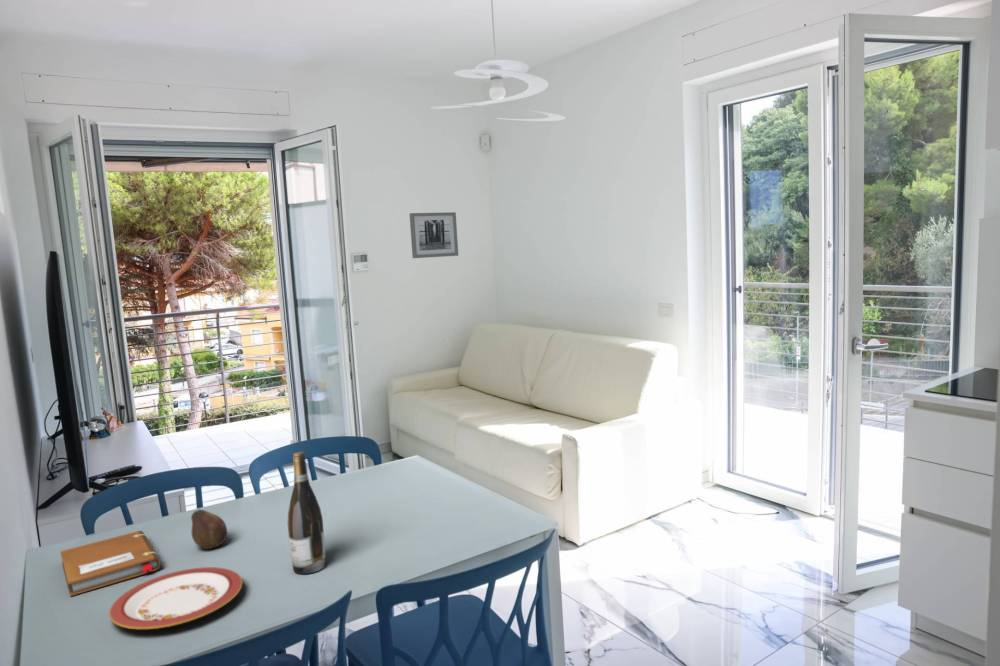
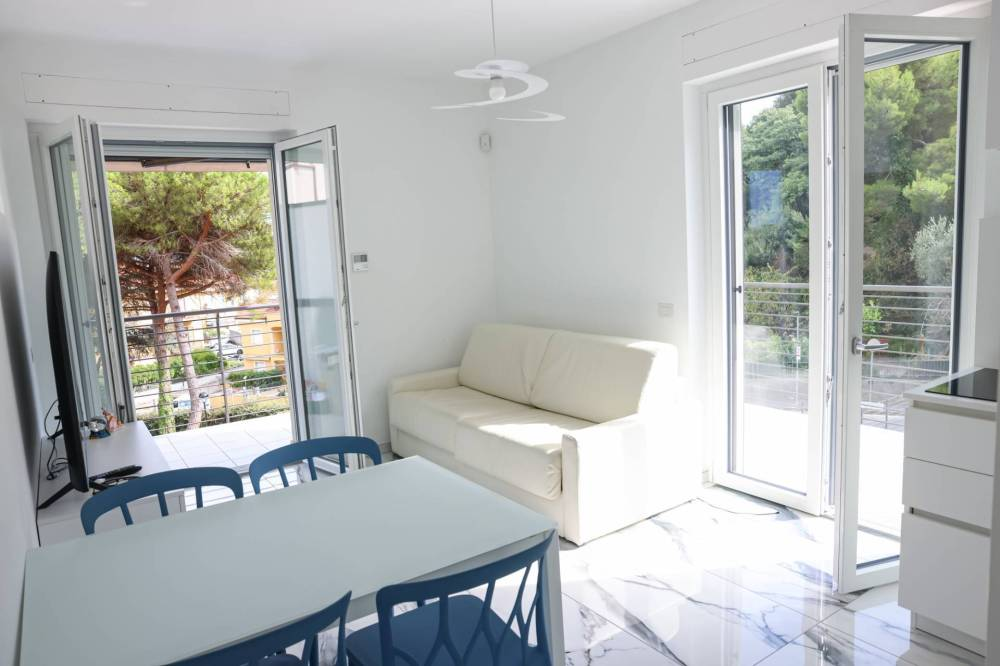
- plate (178, 599)
- wall art (434, 235)
- fruit (209, 527)
- wine bottle (304, 510)
- notebook (110, 560)
